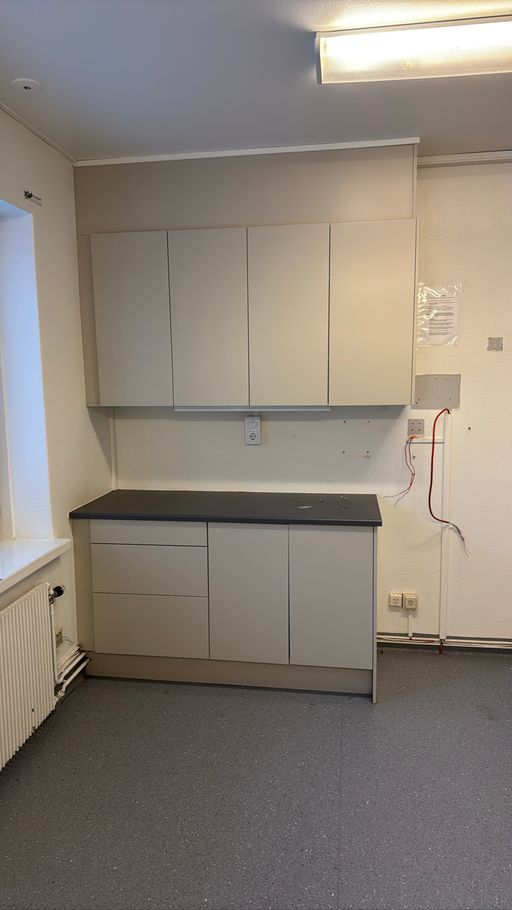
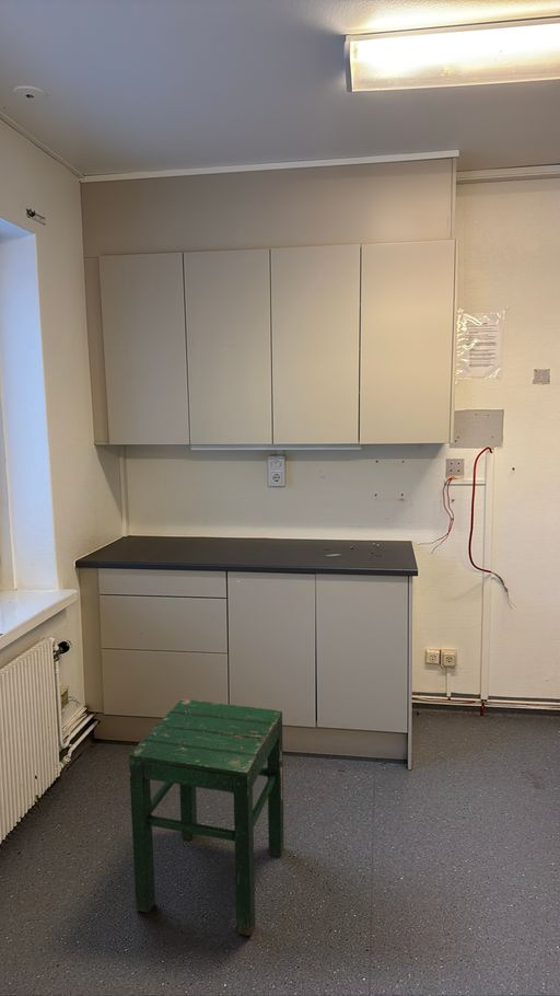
+ stool (213, 789)
